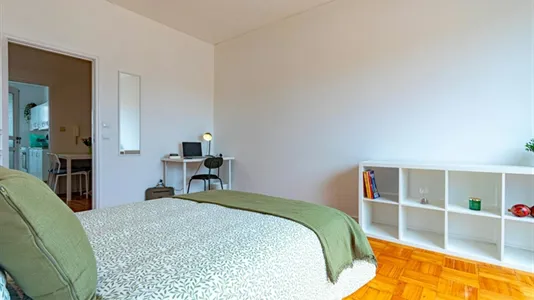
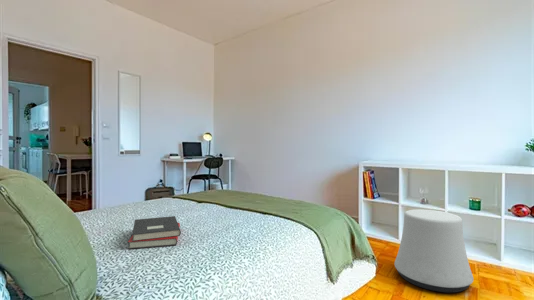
+ hardback book (156, 230)
+ stool (431, 246)
